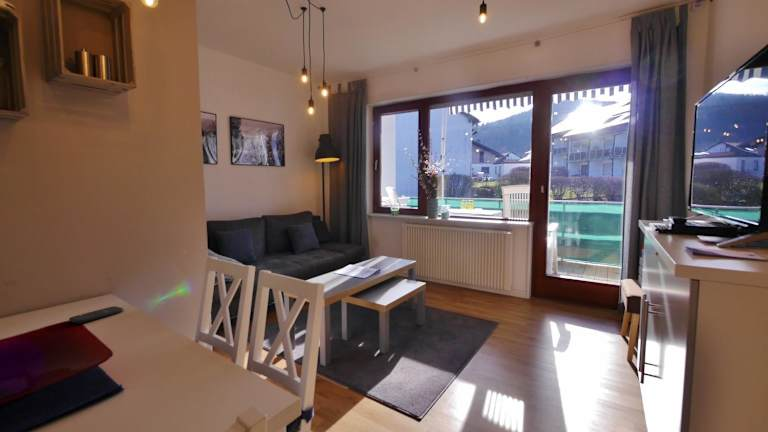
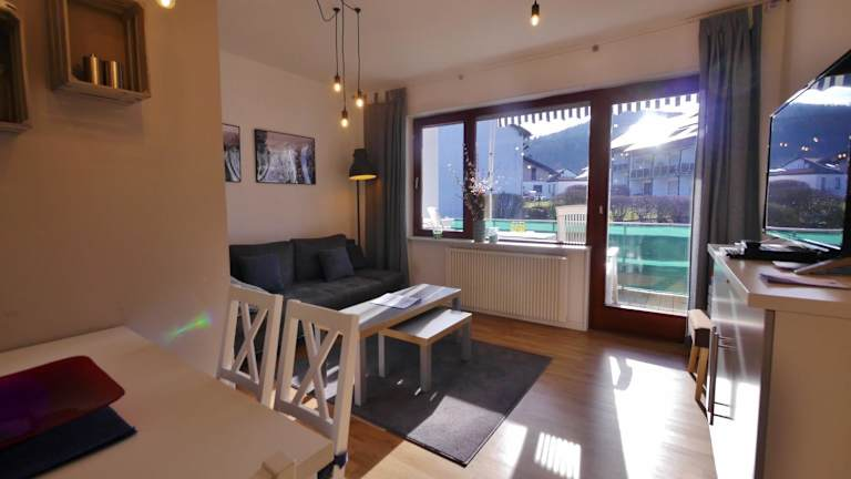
- smartphone (97, 314)
